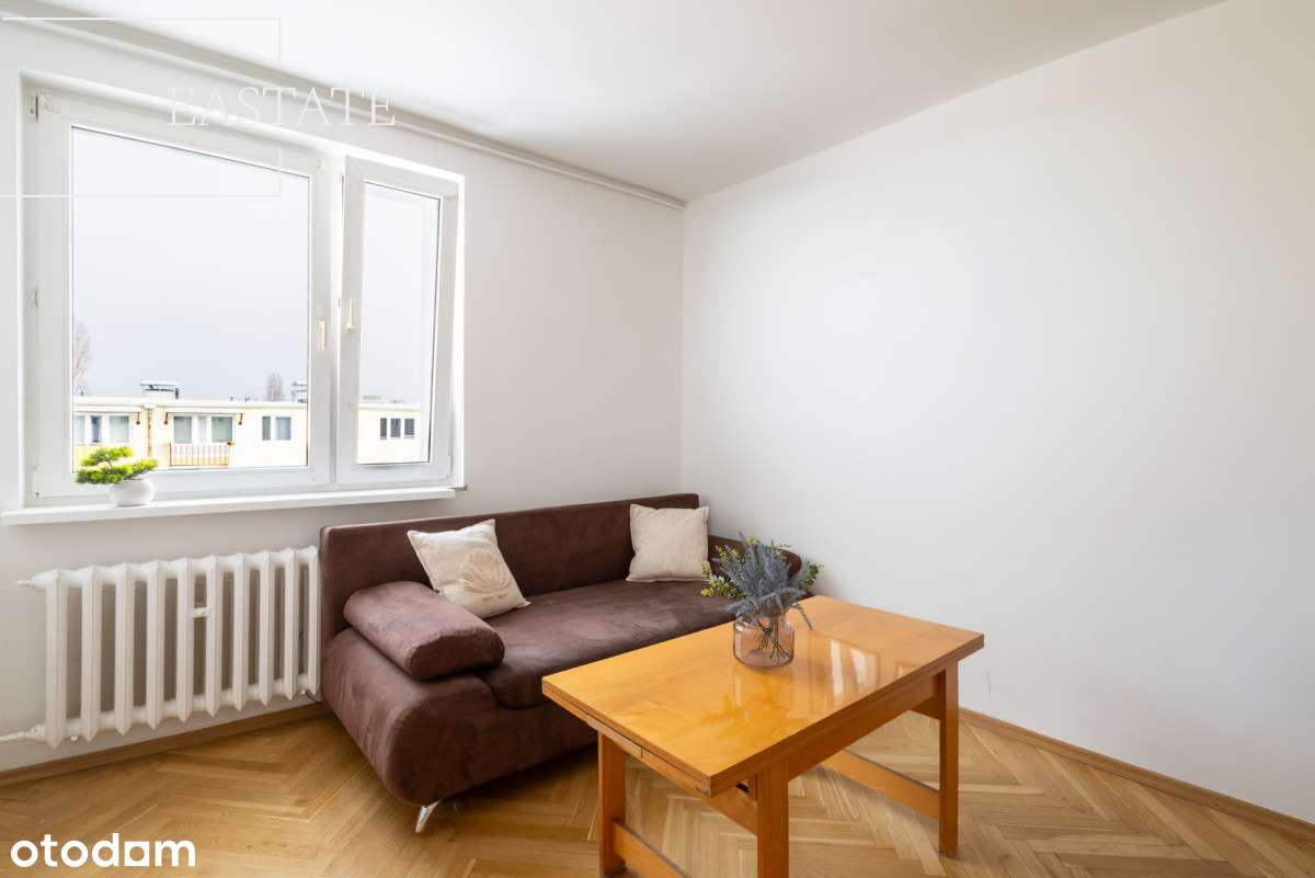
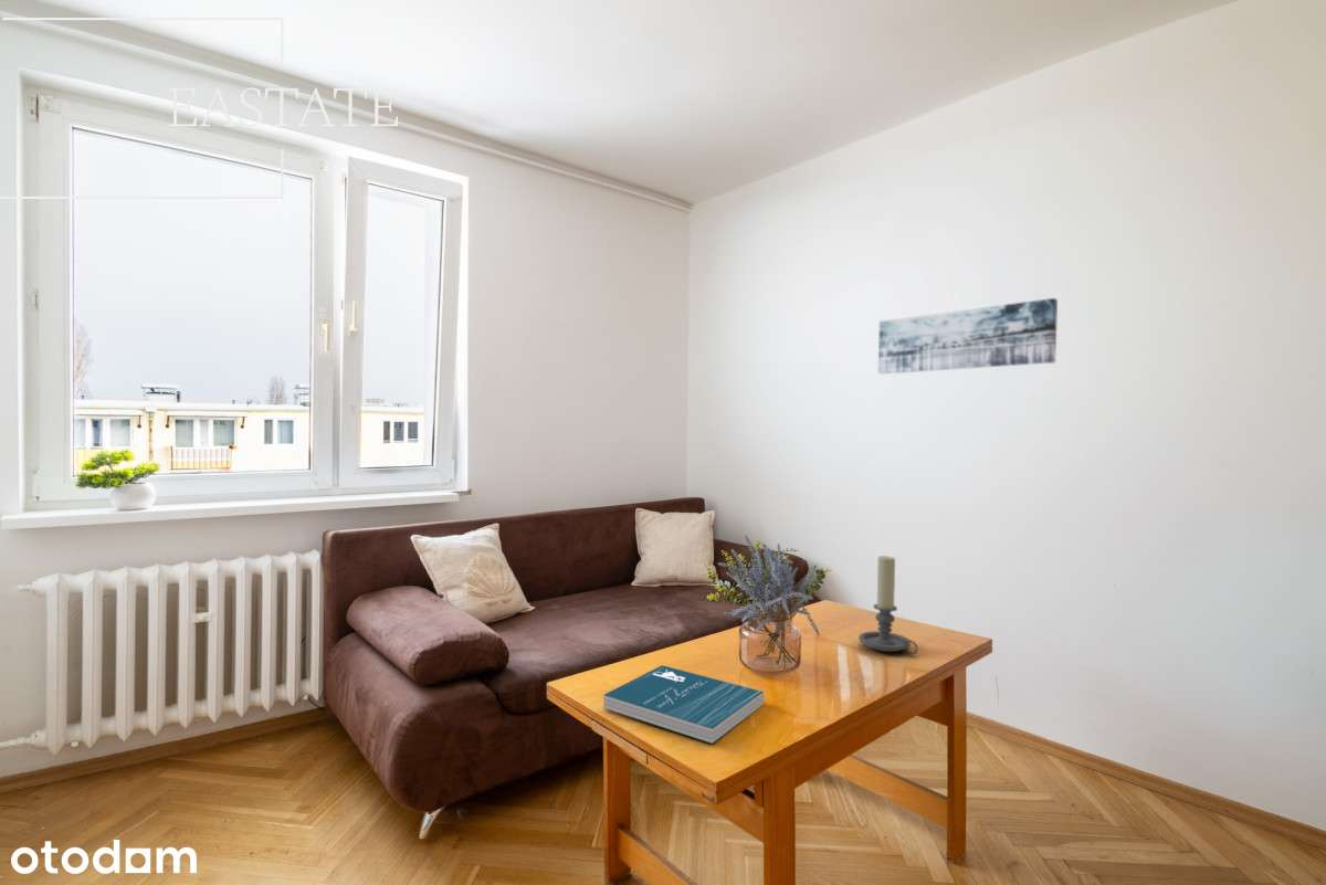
+ wall art (958, 339)
+ candle holder (890, 602)
+ book (684, 699)
